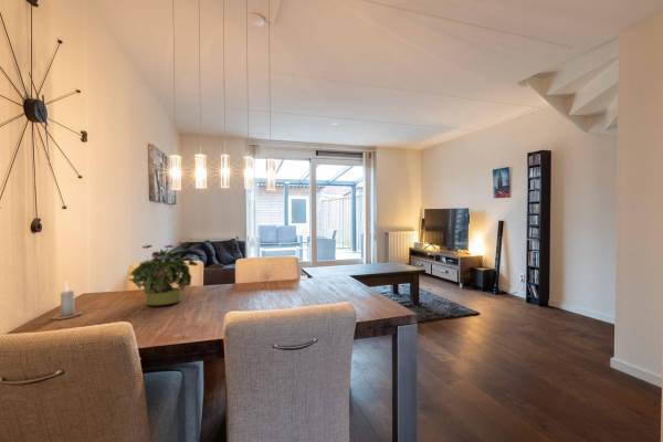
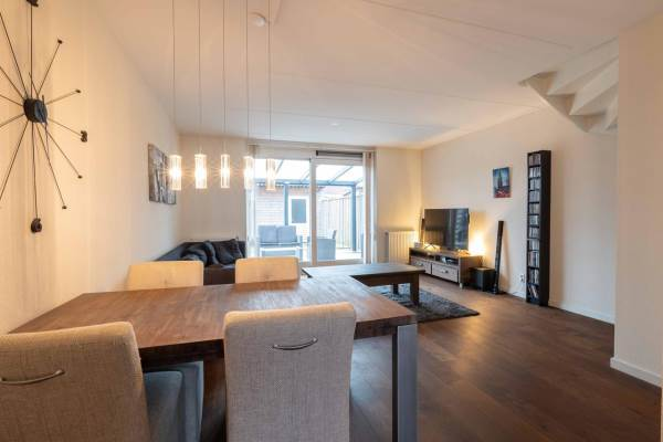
- candle (67, 298)
- potted plant (159, 272)
